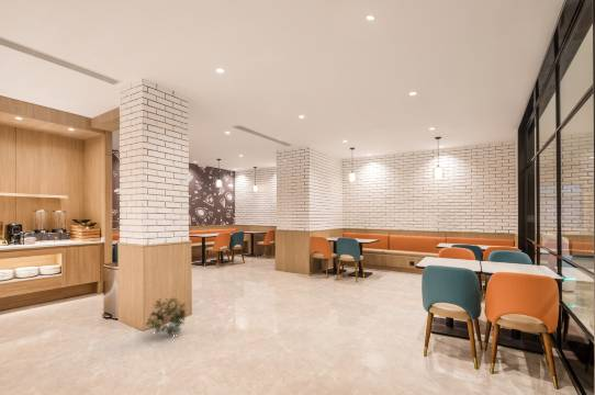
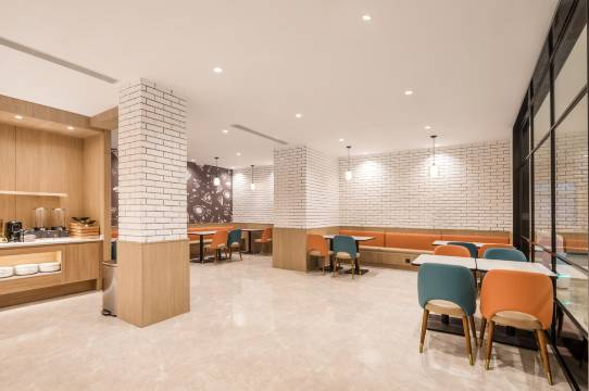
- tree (166, 315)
